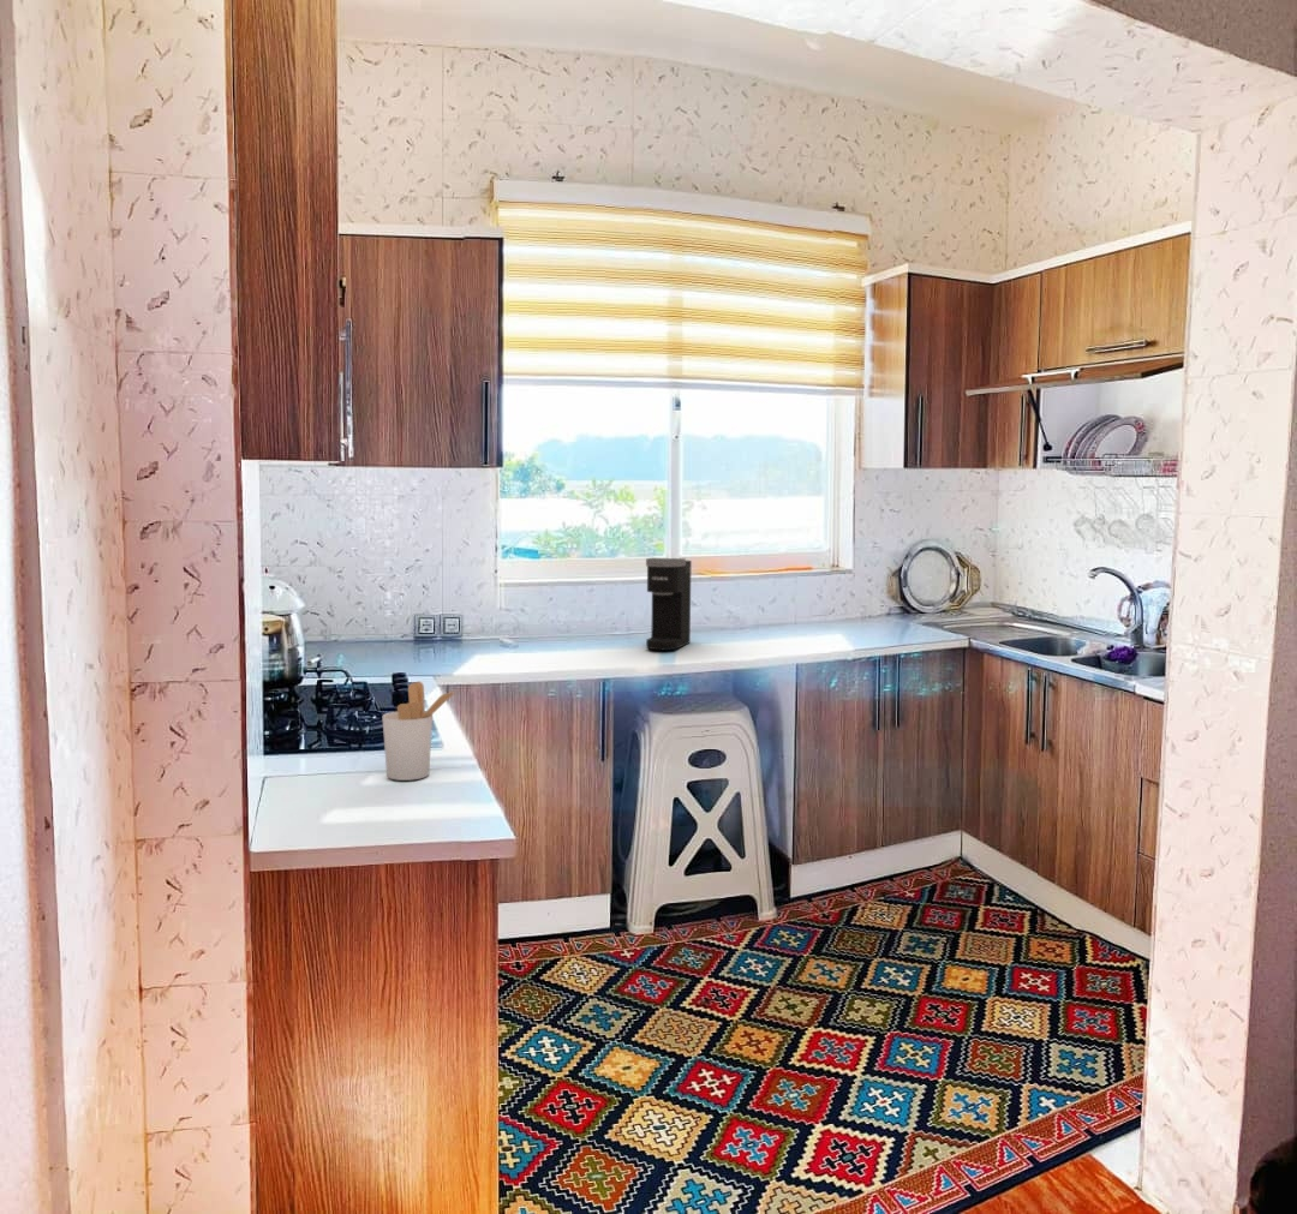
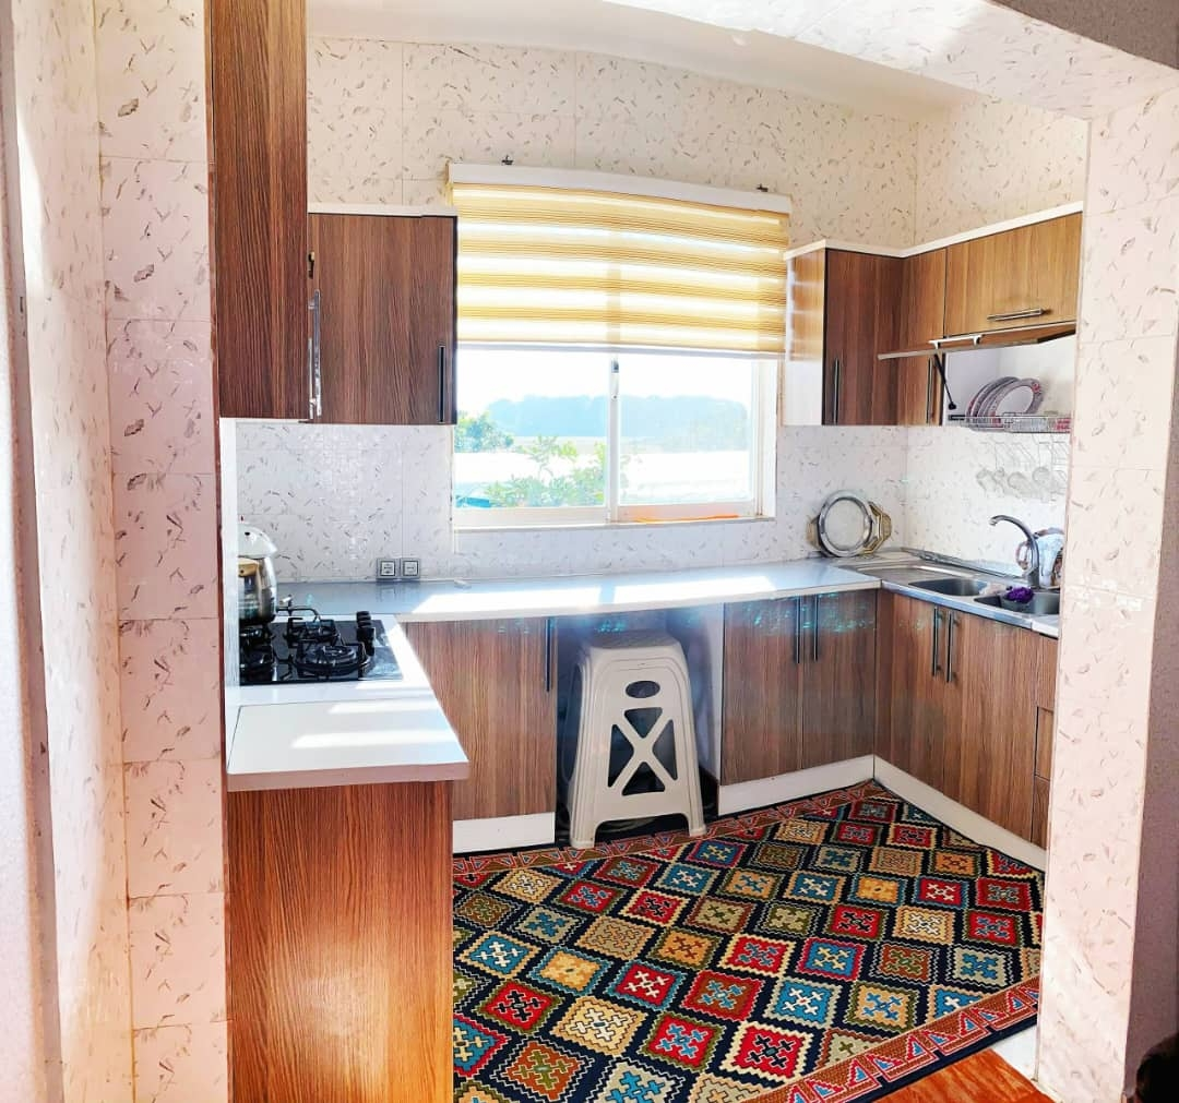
- utensil holder (420, 730)
- coffee maker (669, 602)
